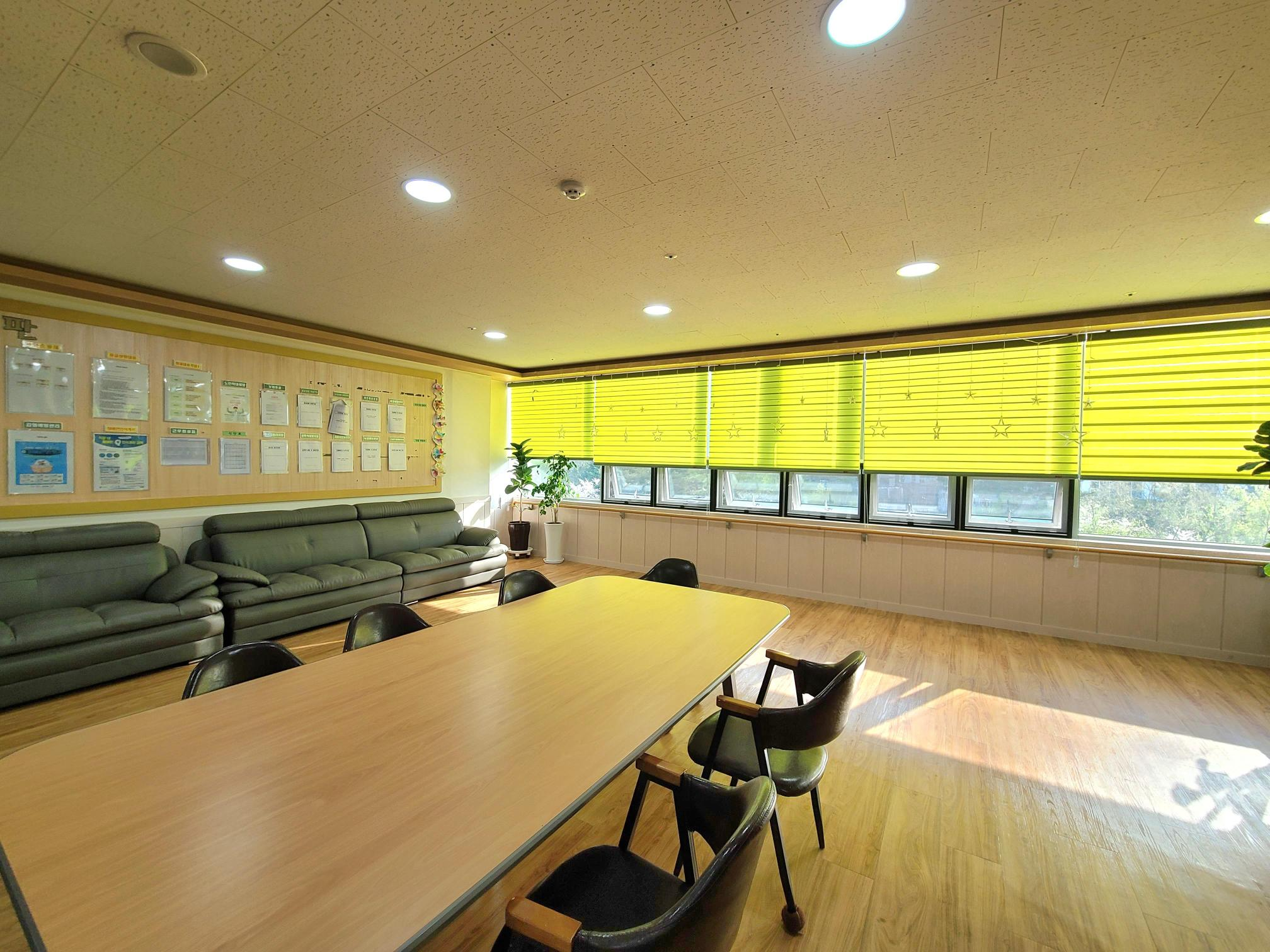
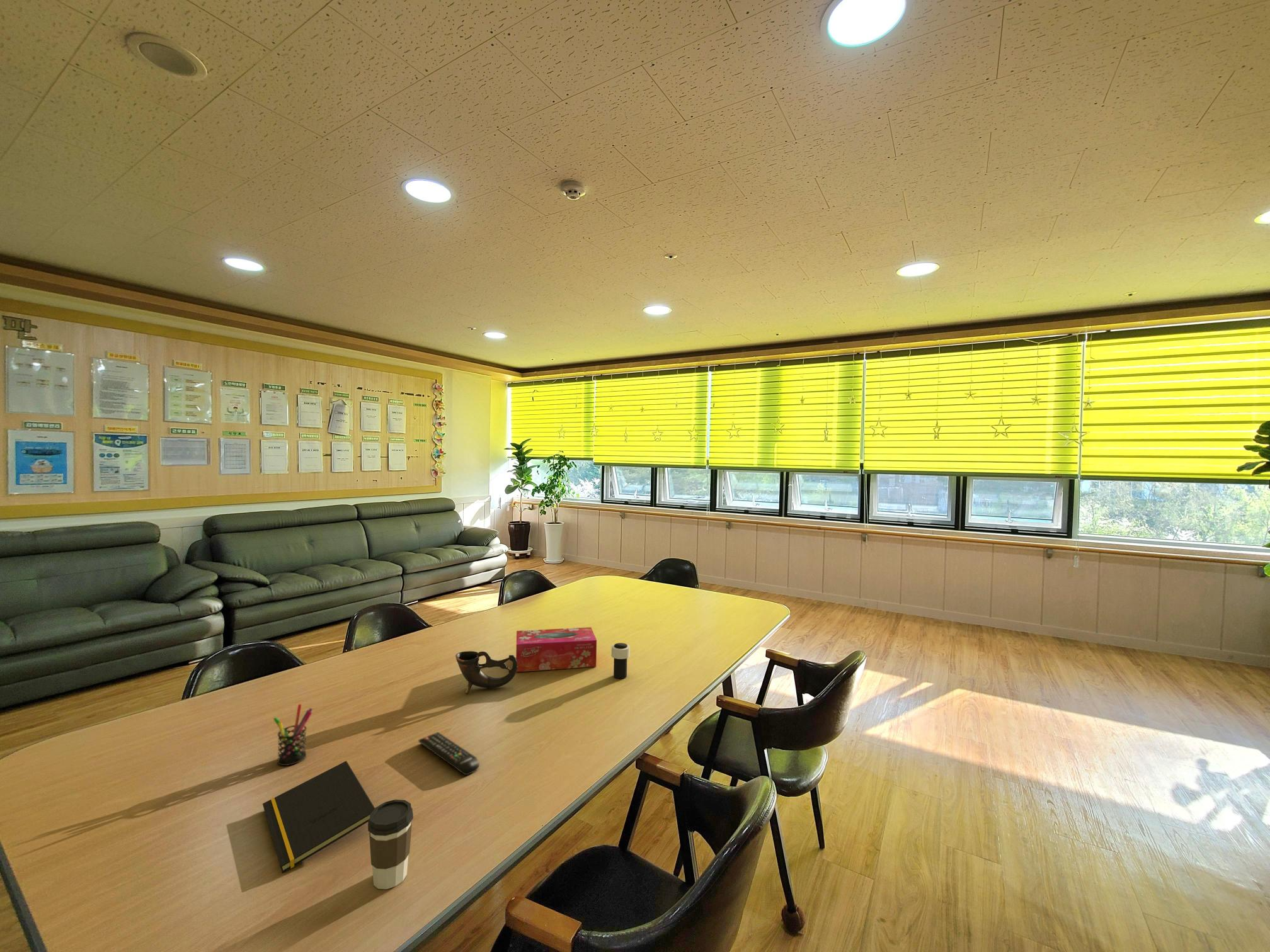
+ tissue box (555, 648)
+ cup (620, 660)
+ remote control (447, 752)
+ coffee cup (391, 844)
+ pen holder (290, 732)
+ notepad (318, 810)
+ cup (486, 667)
